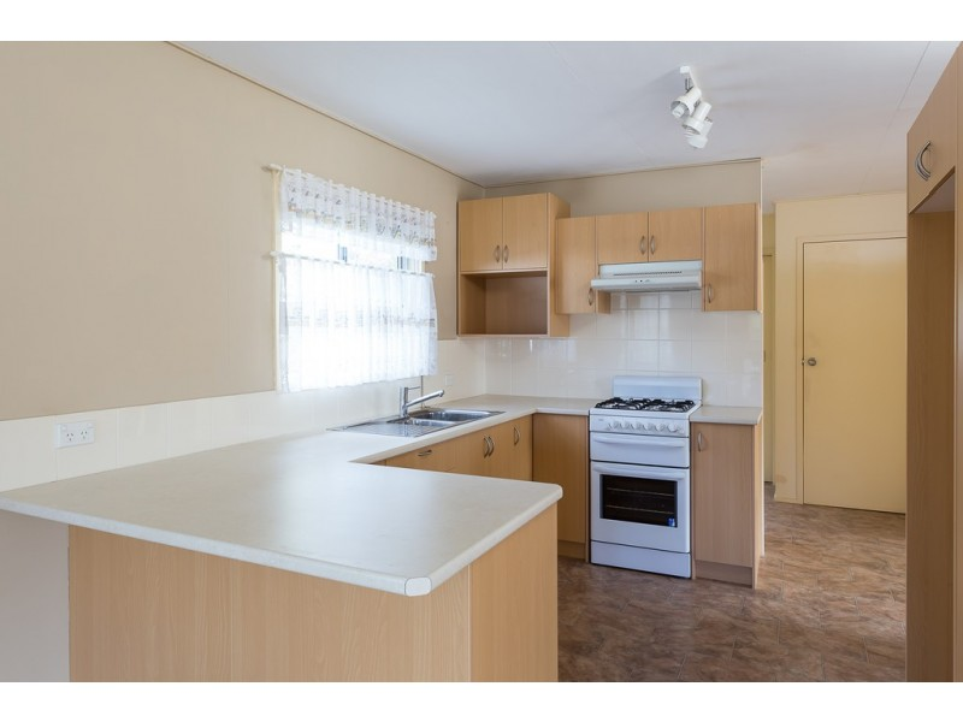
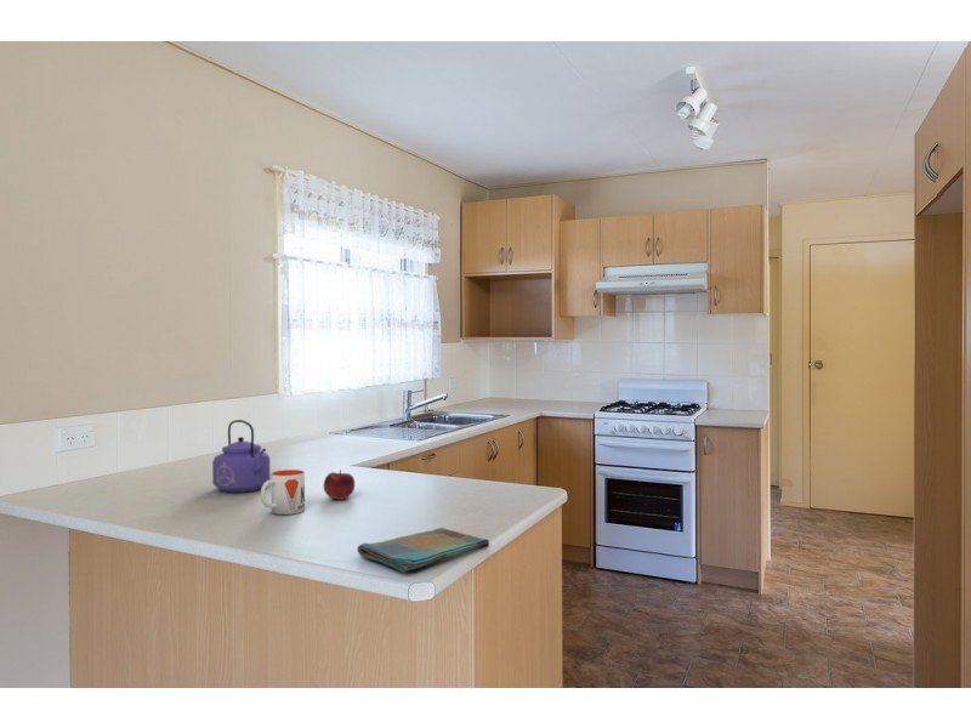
+ dish towel (424, 545)
+ fruit (339, 484)
+ mug (282, 493)
+ kettle (245, 455)
